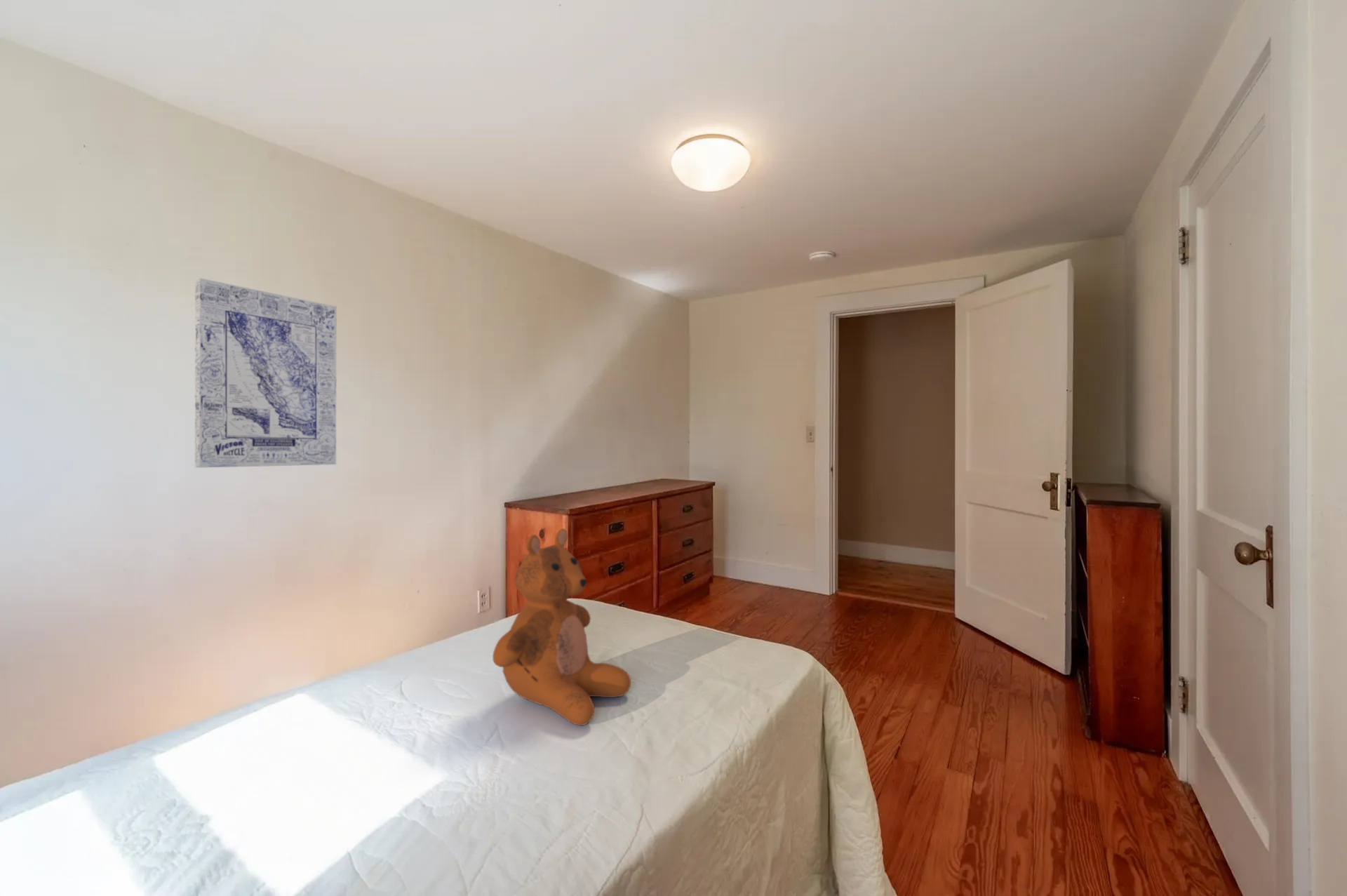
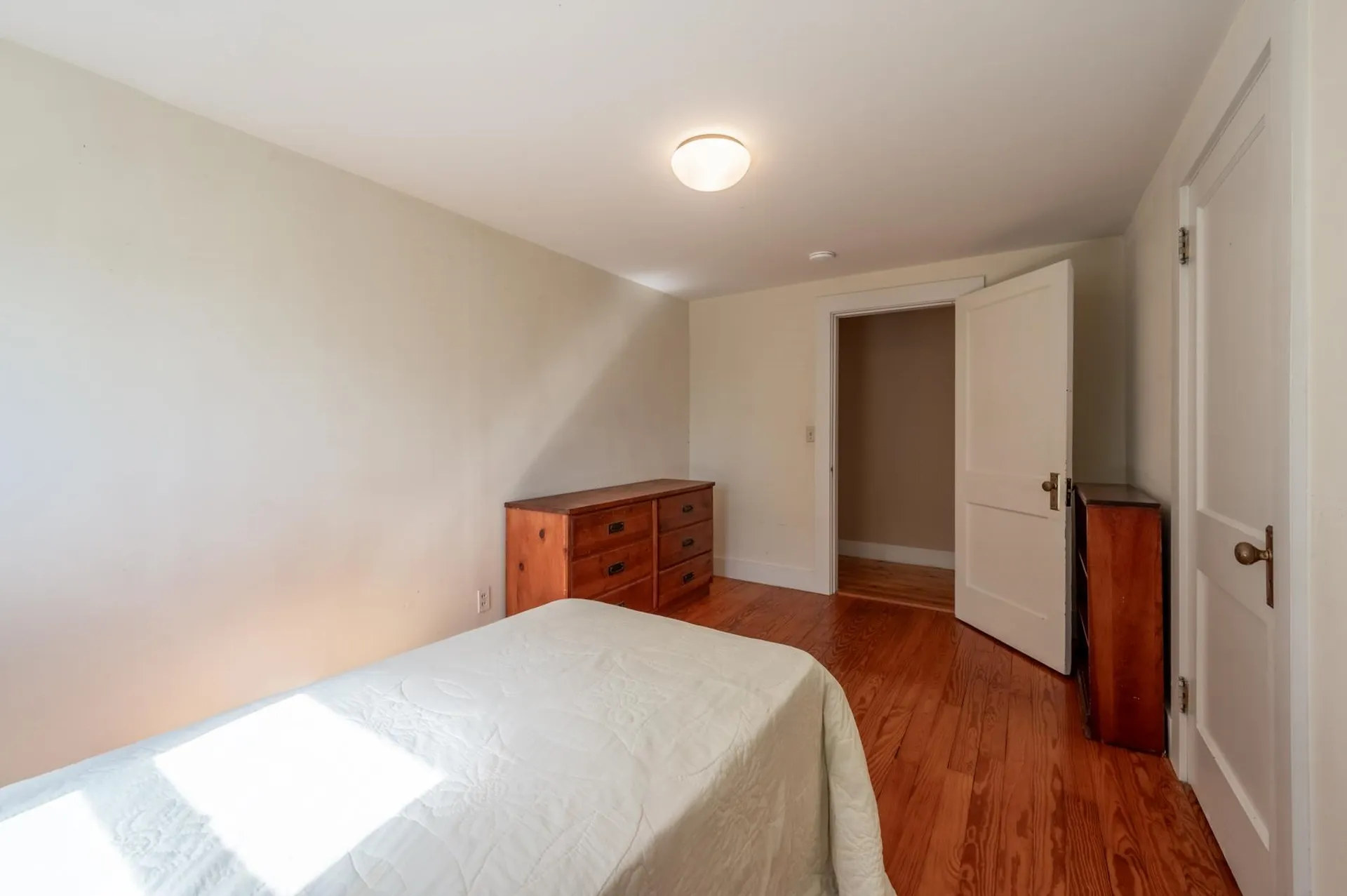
- teddy bear (565, 617)
- wall art (272, 380)
